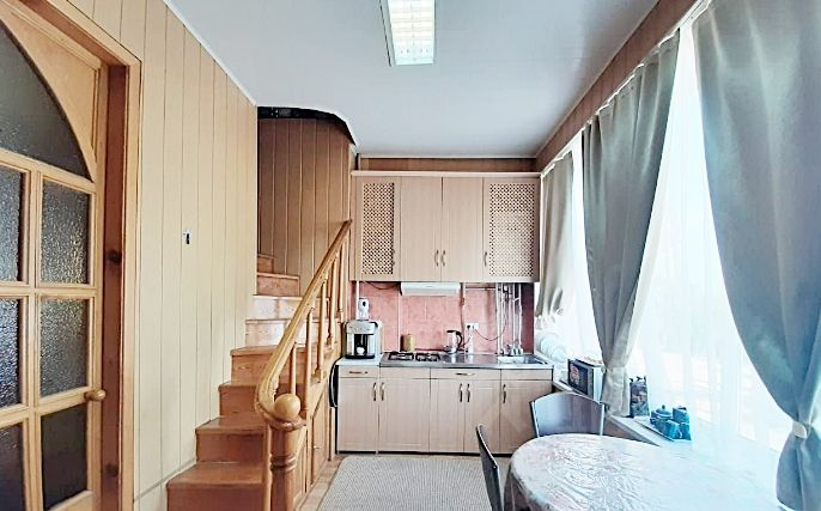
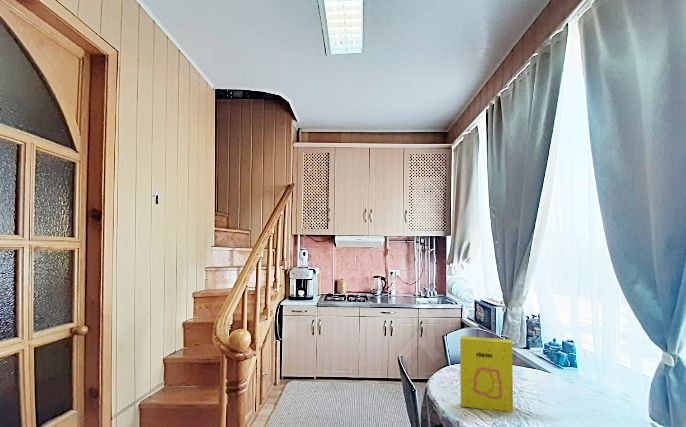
+ cereal box (486, 372)
